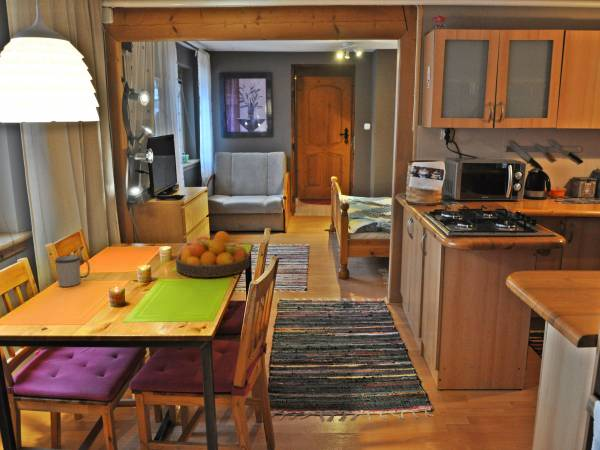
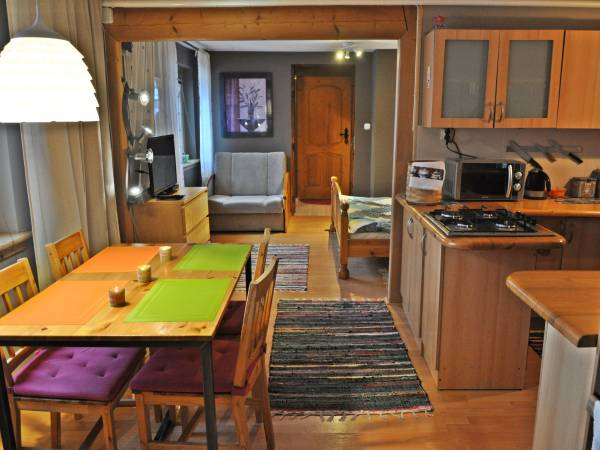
- mug (71, 270)
- fruit bowl (212, 251)
